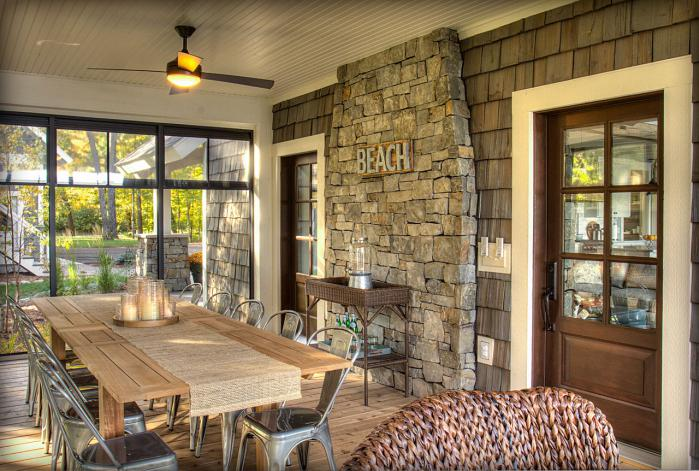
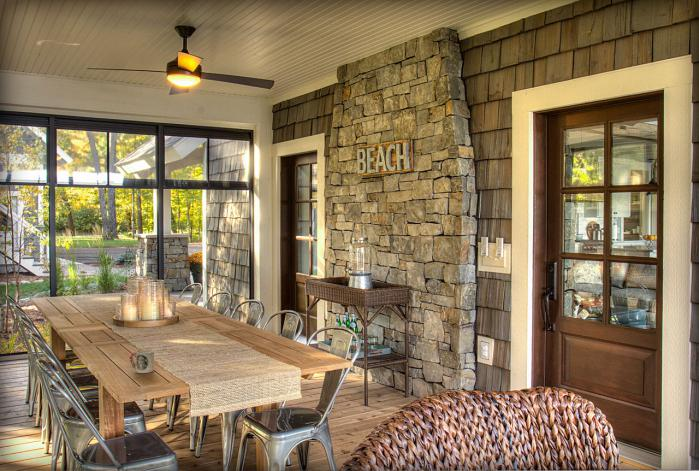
+ cup (141, 361)
